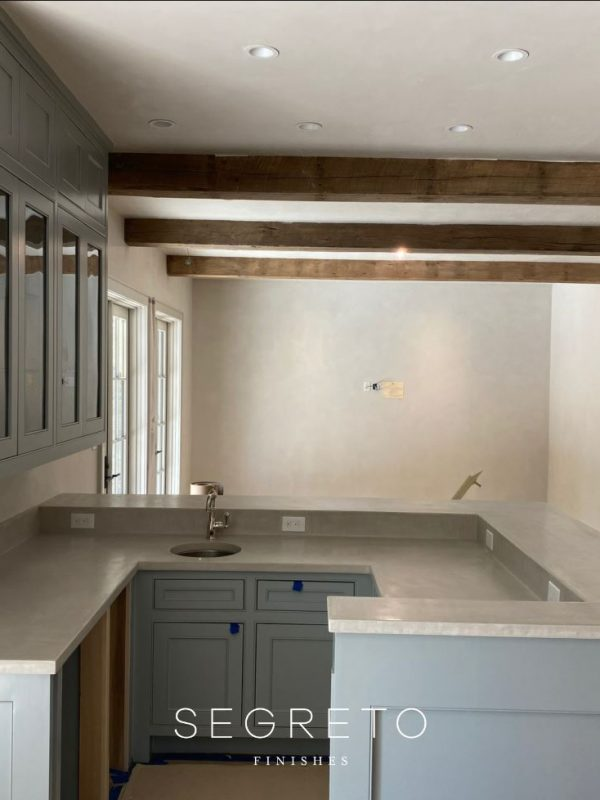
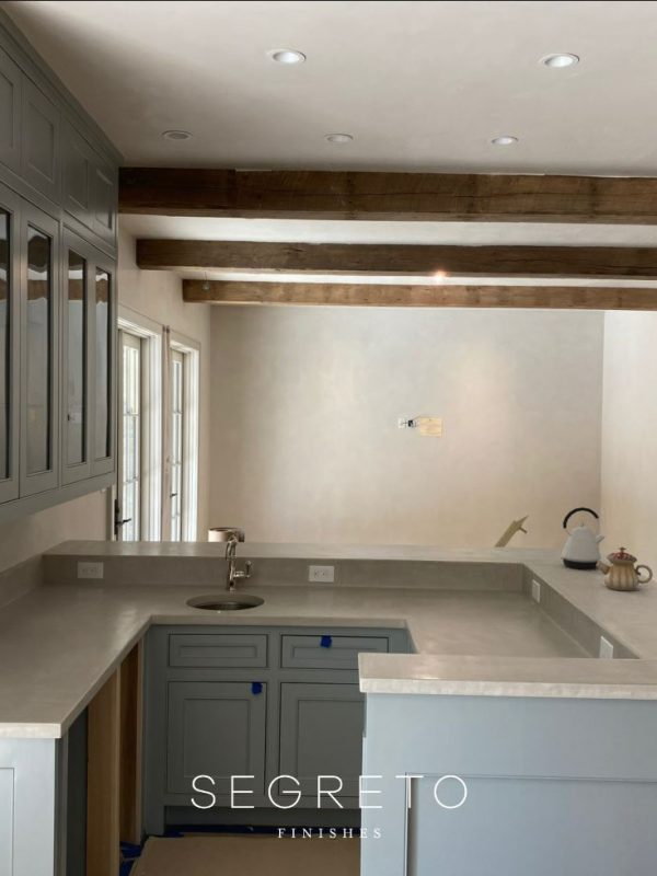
+ kettle (583, 537)
+ teapot (624, 567)
